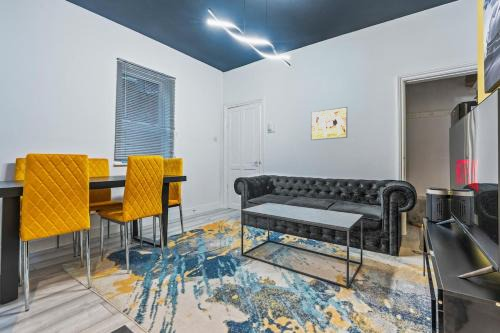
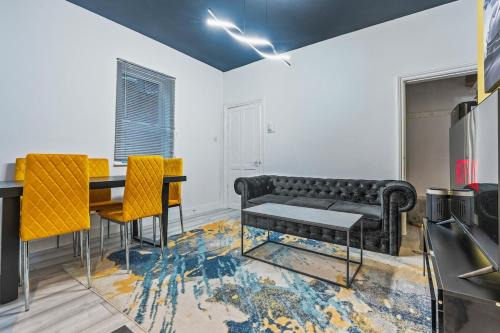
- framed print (328, 124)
